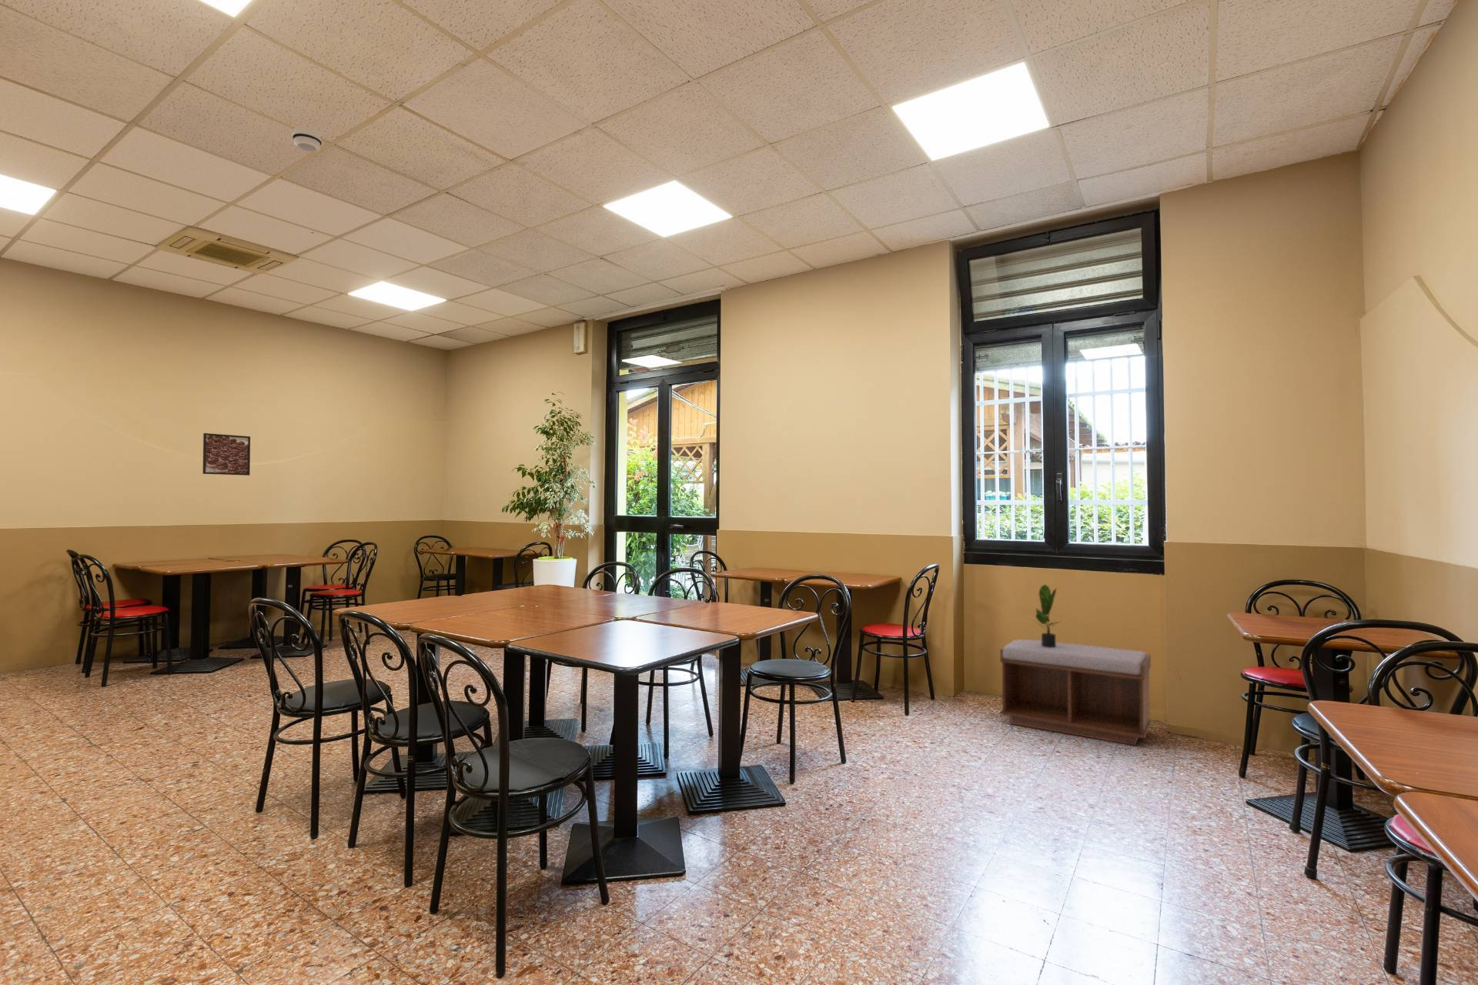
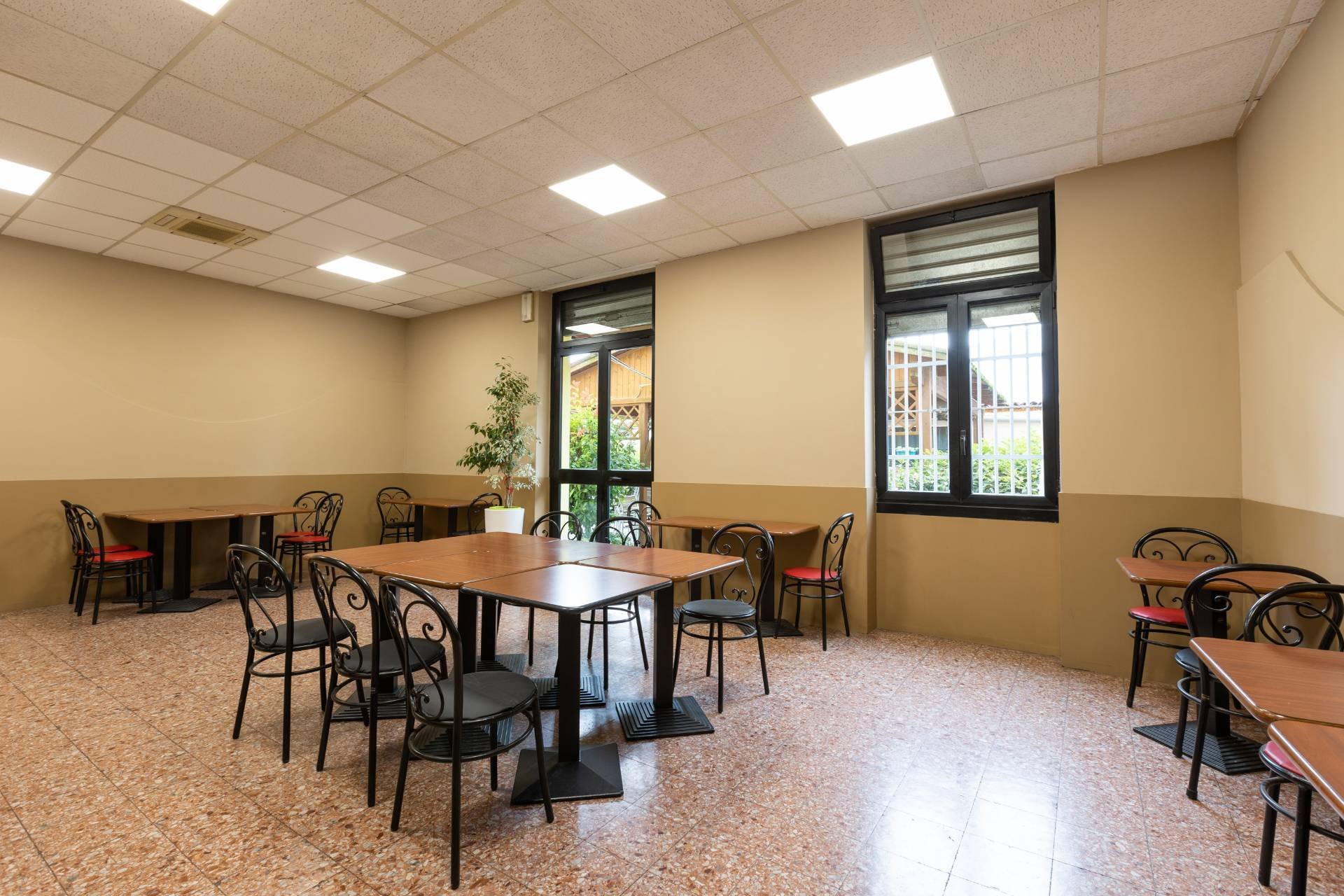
- smoke detector (307, 140)
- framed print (227, 454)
- bench (1073, 687)
- potted plant (1045, 615)
